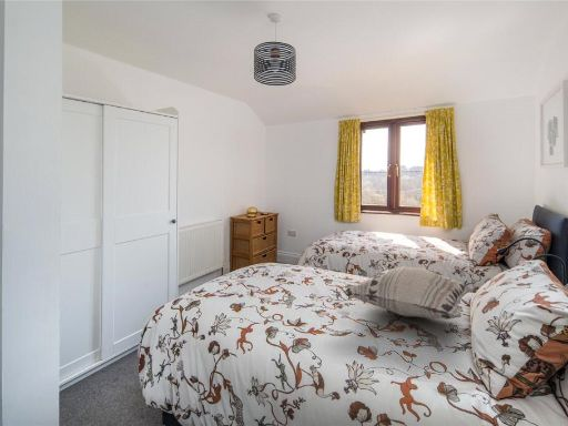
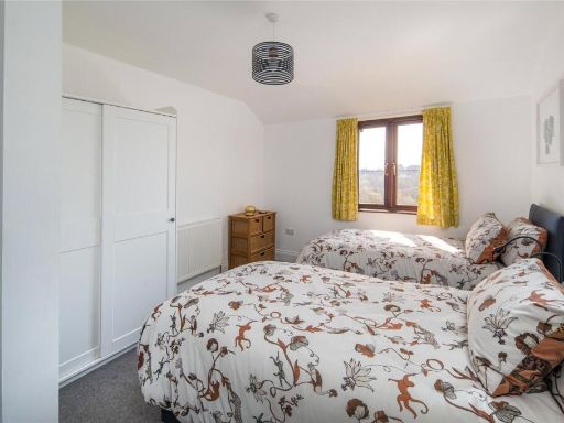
- decorative pillow (410, 290)
